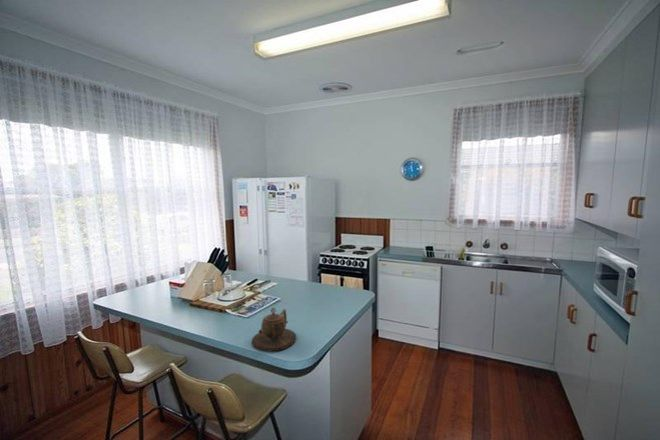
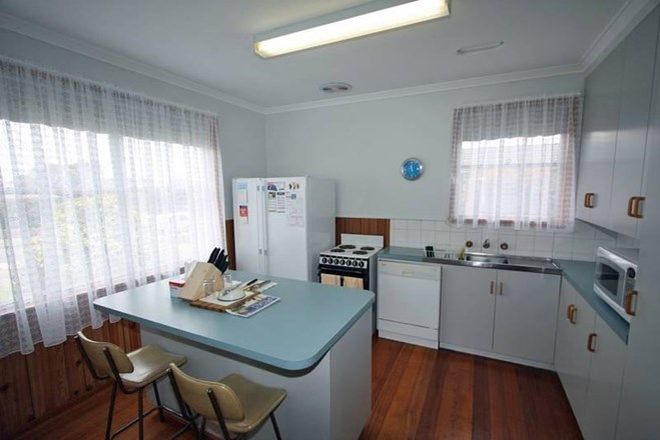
- teapot (273, 324)
